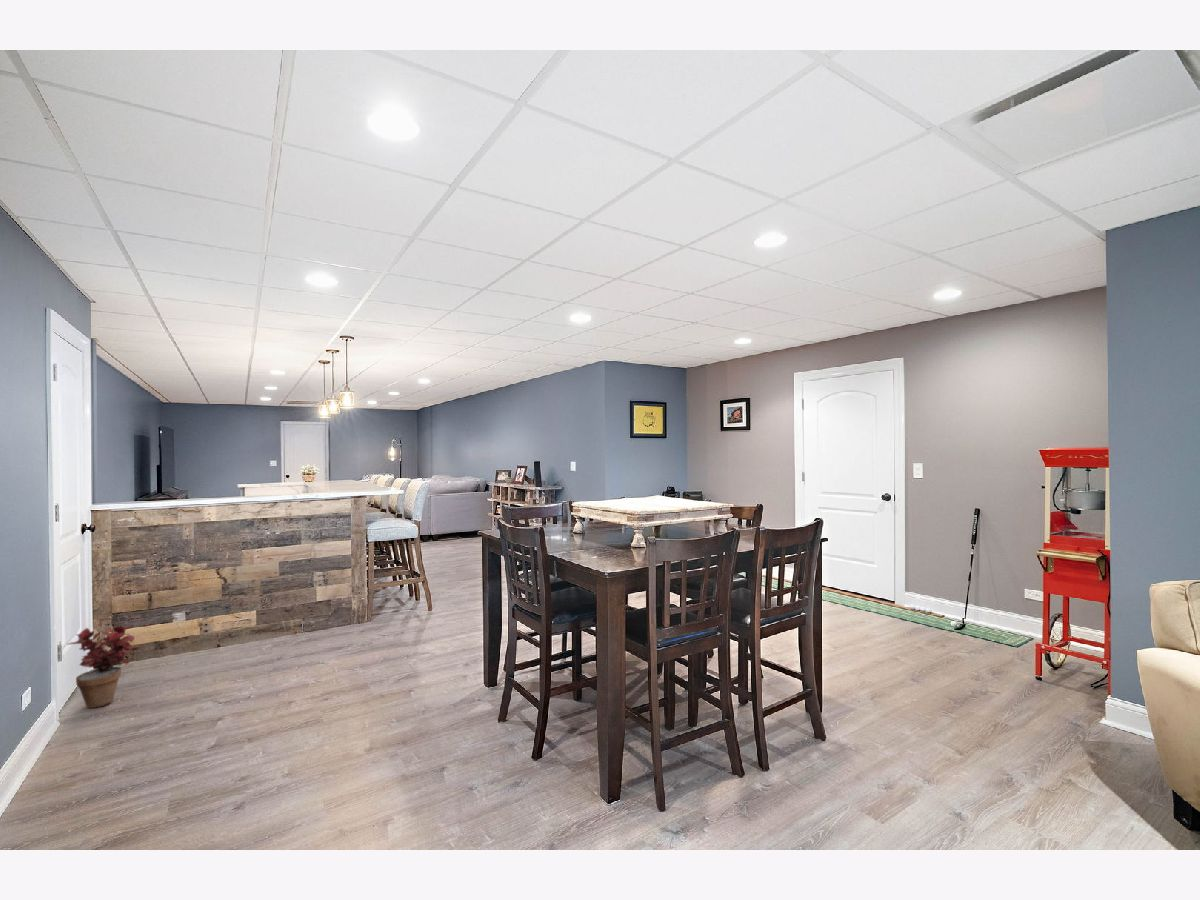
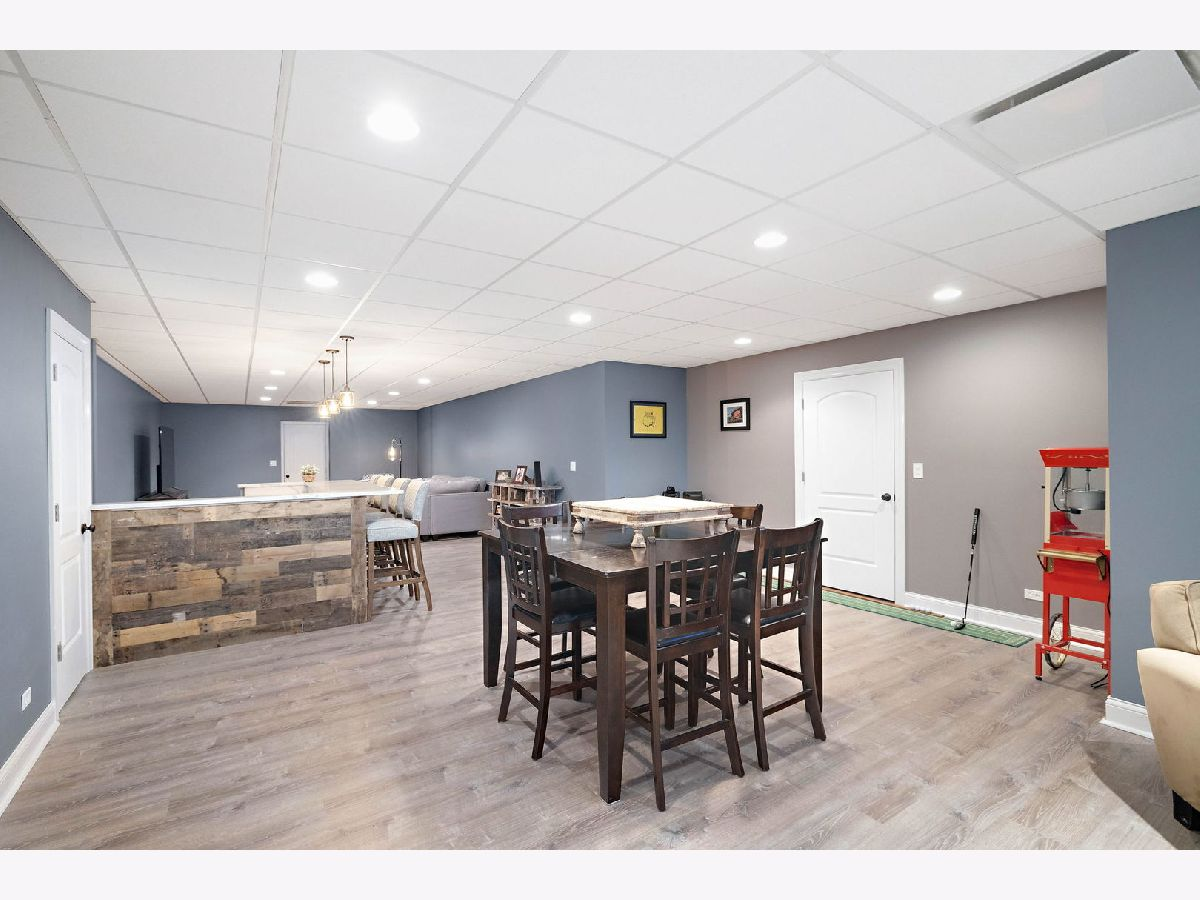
- potted plant (104, 663)
